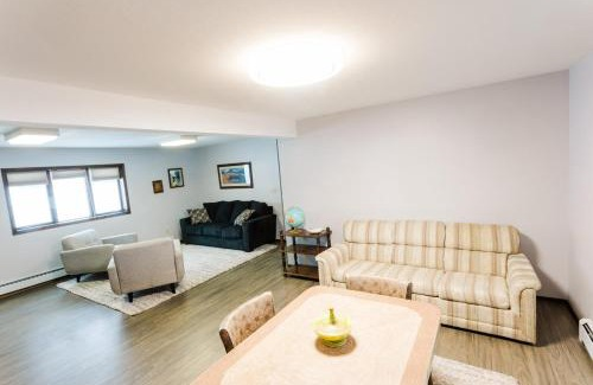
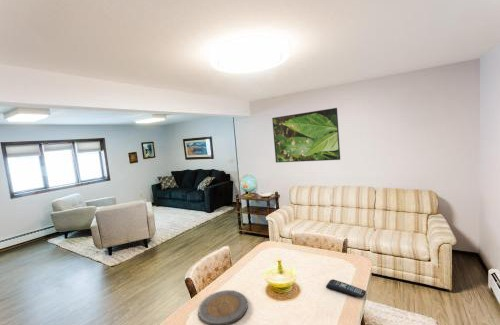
+ remote control (345, 288)
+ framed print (304, 137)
+ plate (223, 306)
